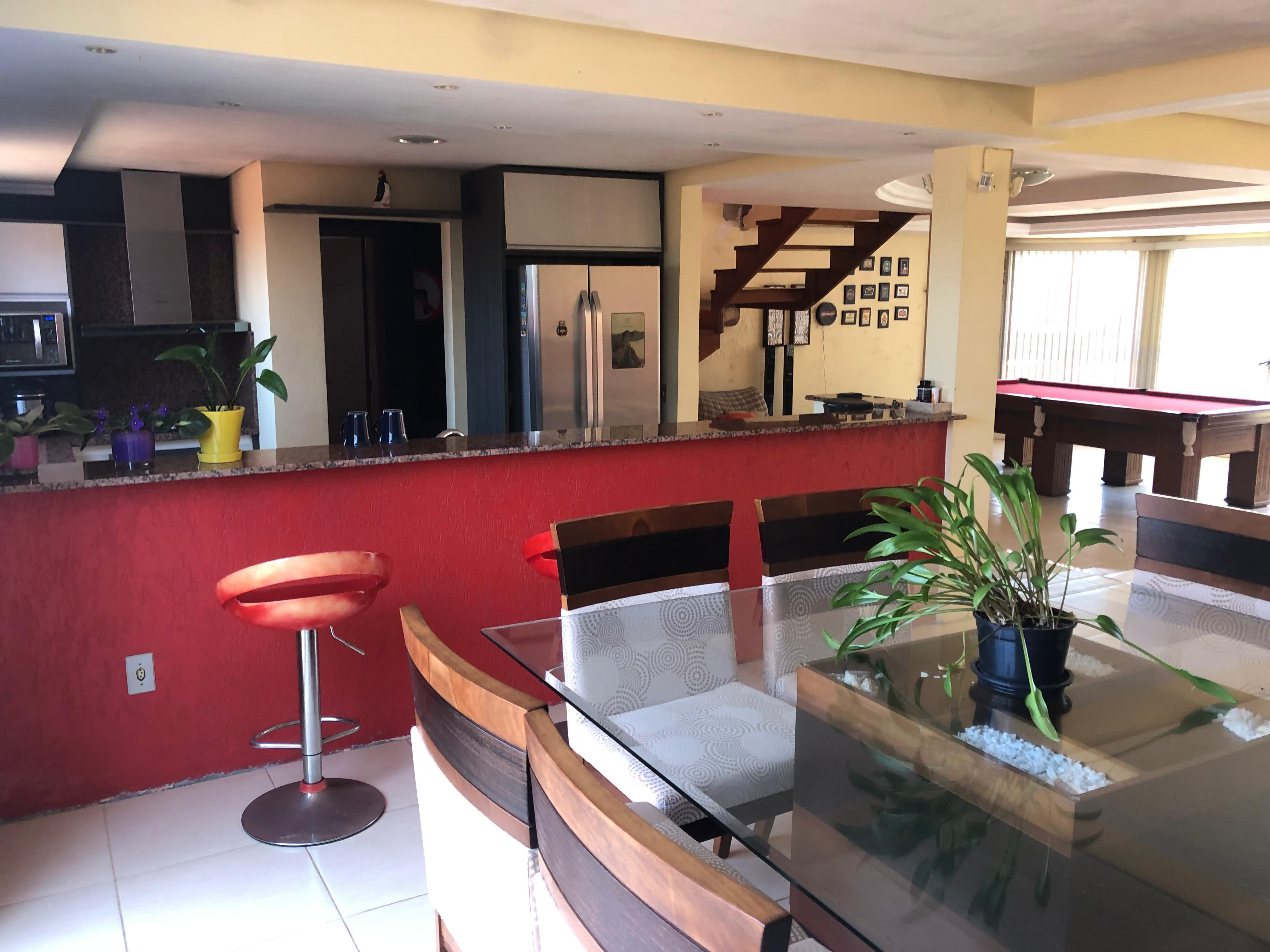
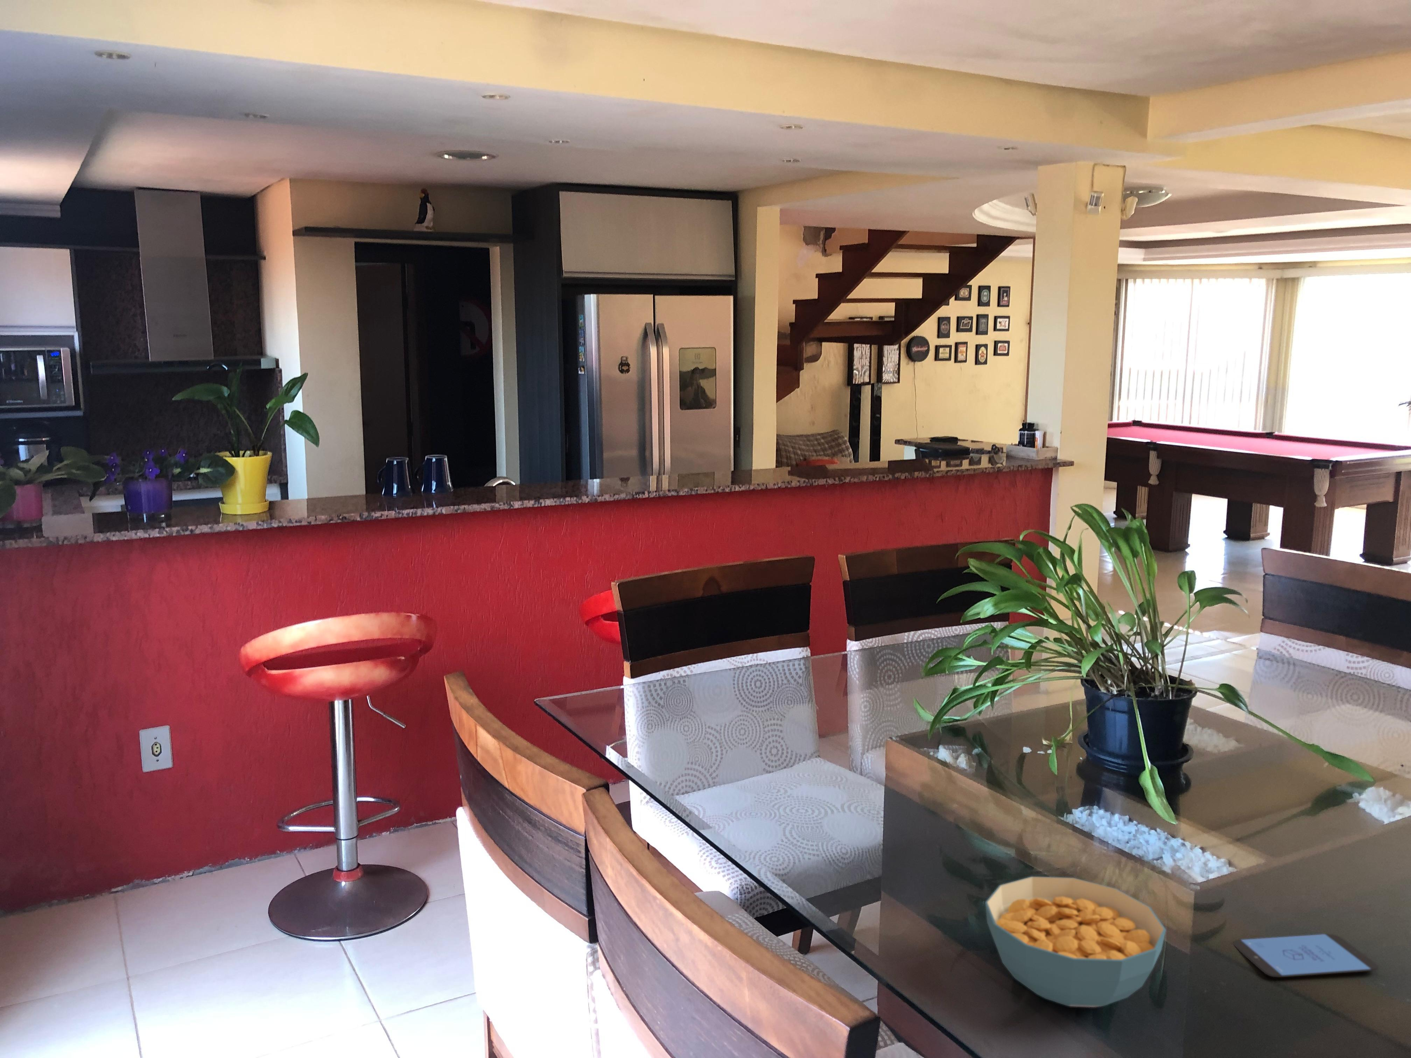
+ smartphone (1304, 955)
+ cereal bowl (1071, 954)
